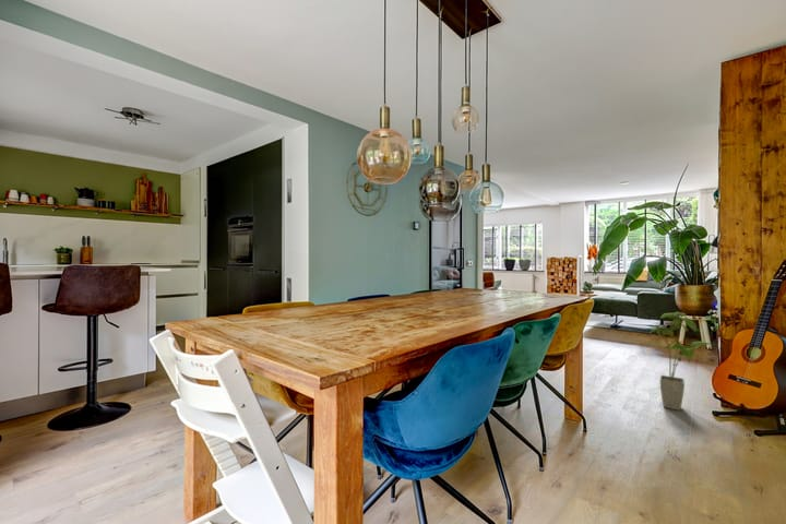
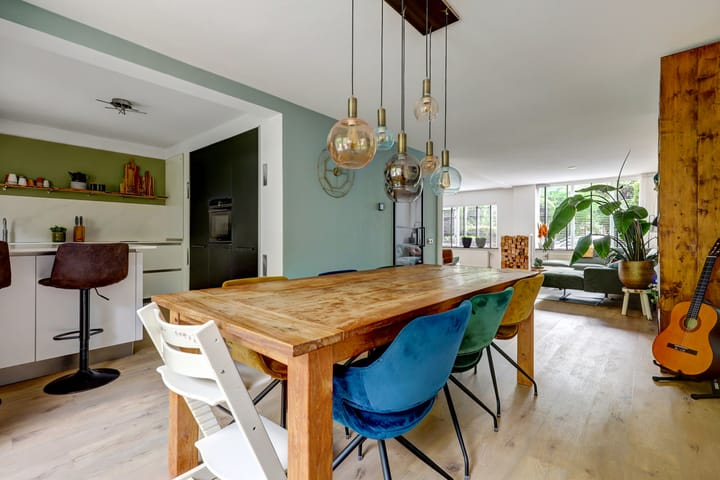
- house plant (680, 360)
